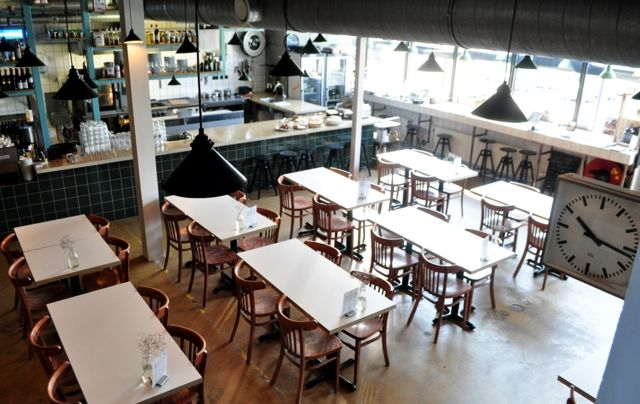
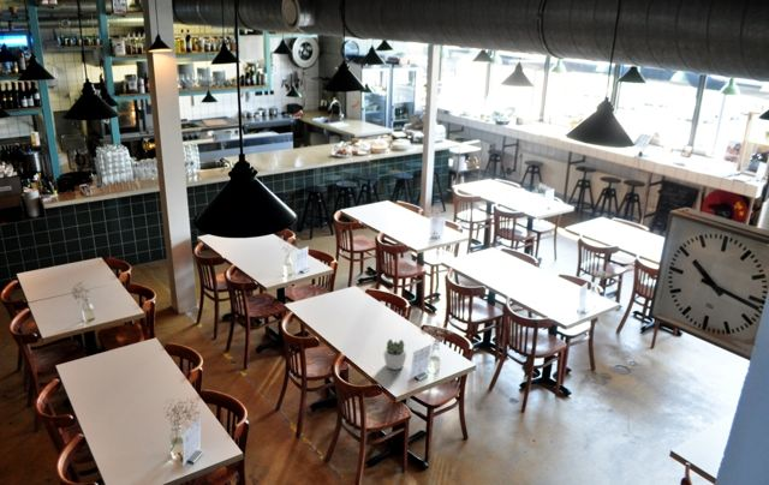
+ succulent plant (394, 353)
